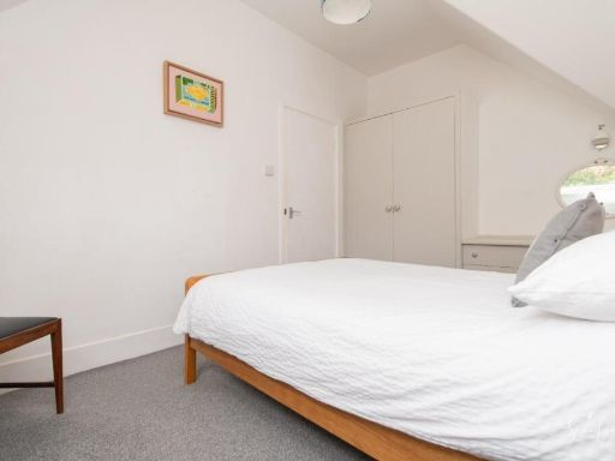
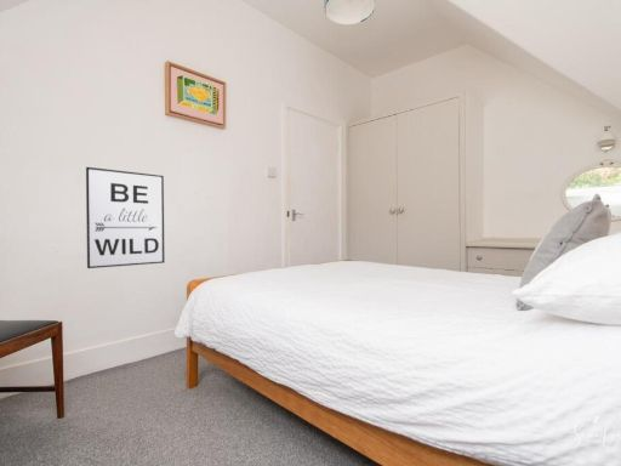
+ wall art (127, 218)
